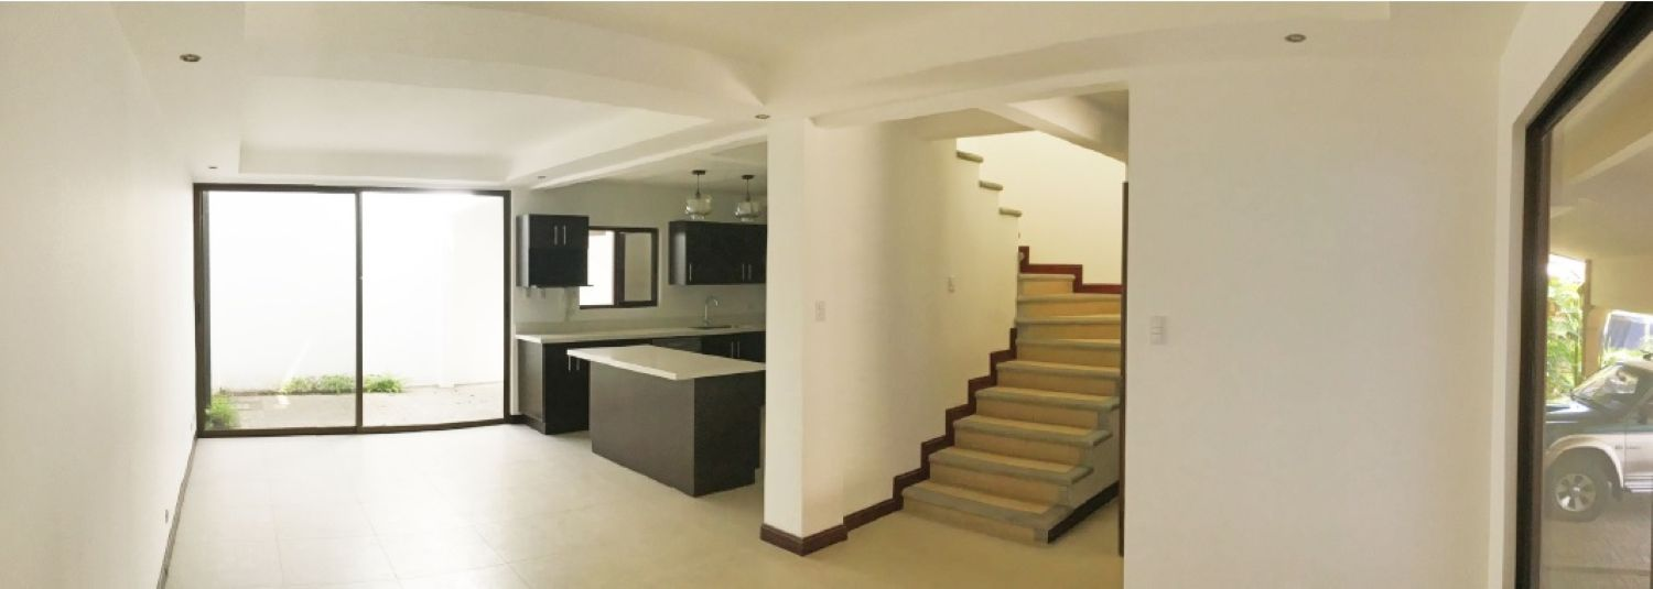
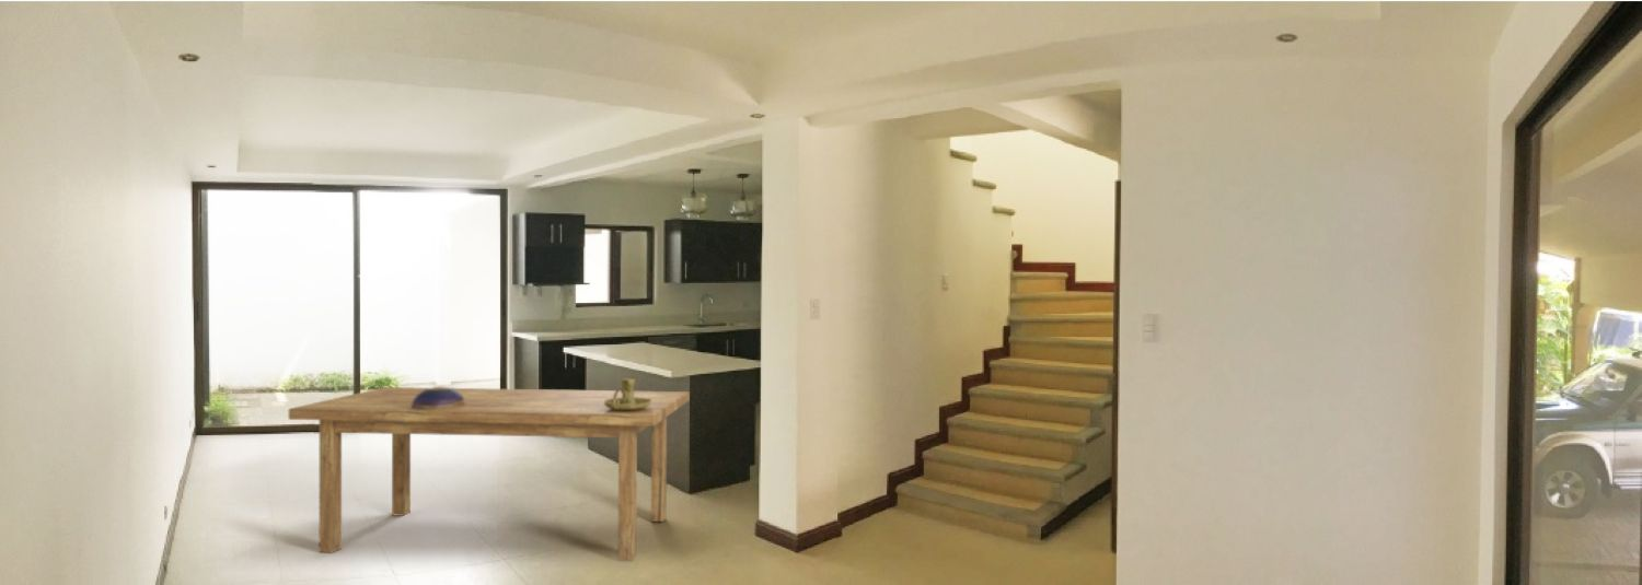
+ decorative bowl (438, 396)
+ dining table (505, 435)
+ candle holder (625, 394)
